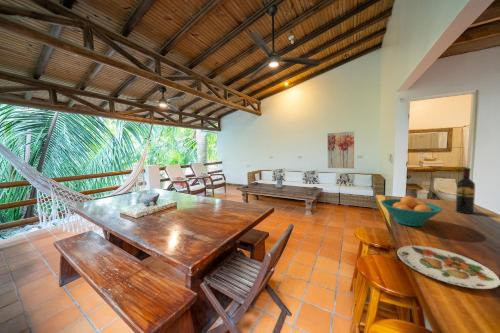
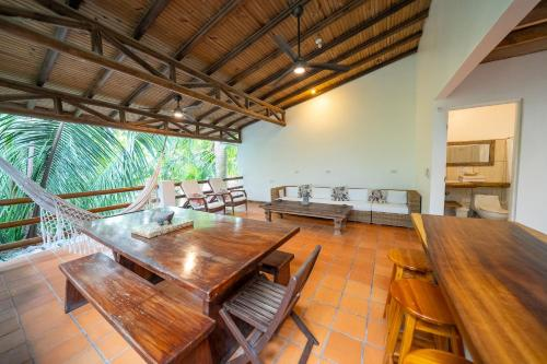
- wine bottle (465, 190)
- fruit bowl (408, 209)
- wall art (340, 150)
- plate (441, 264)
